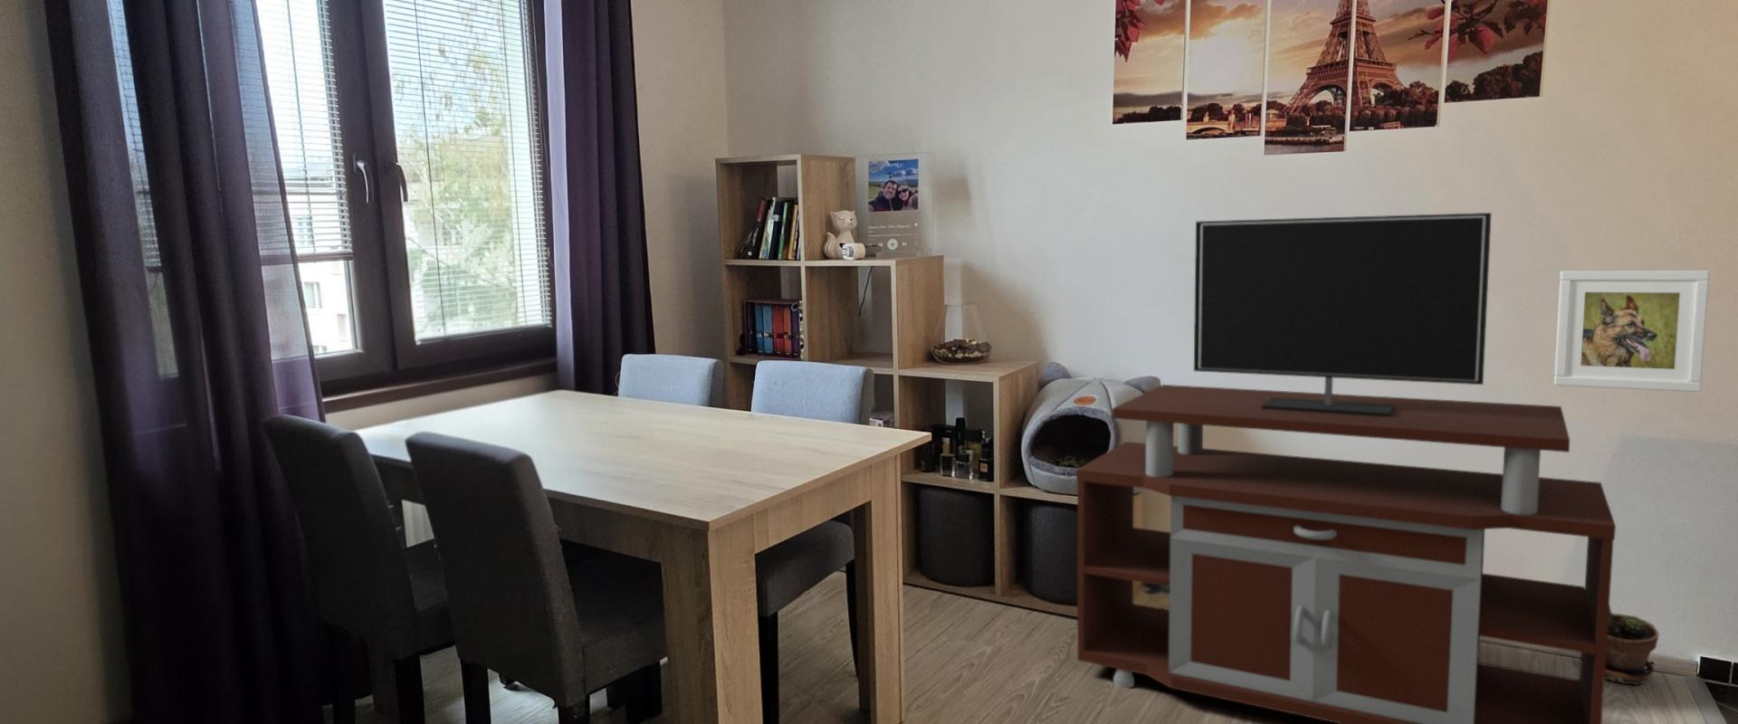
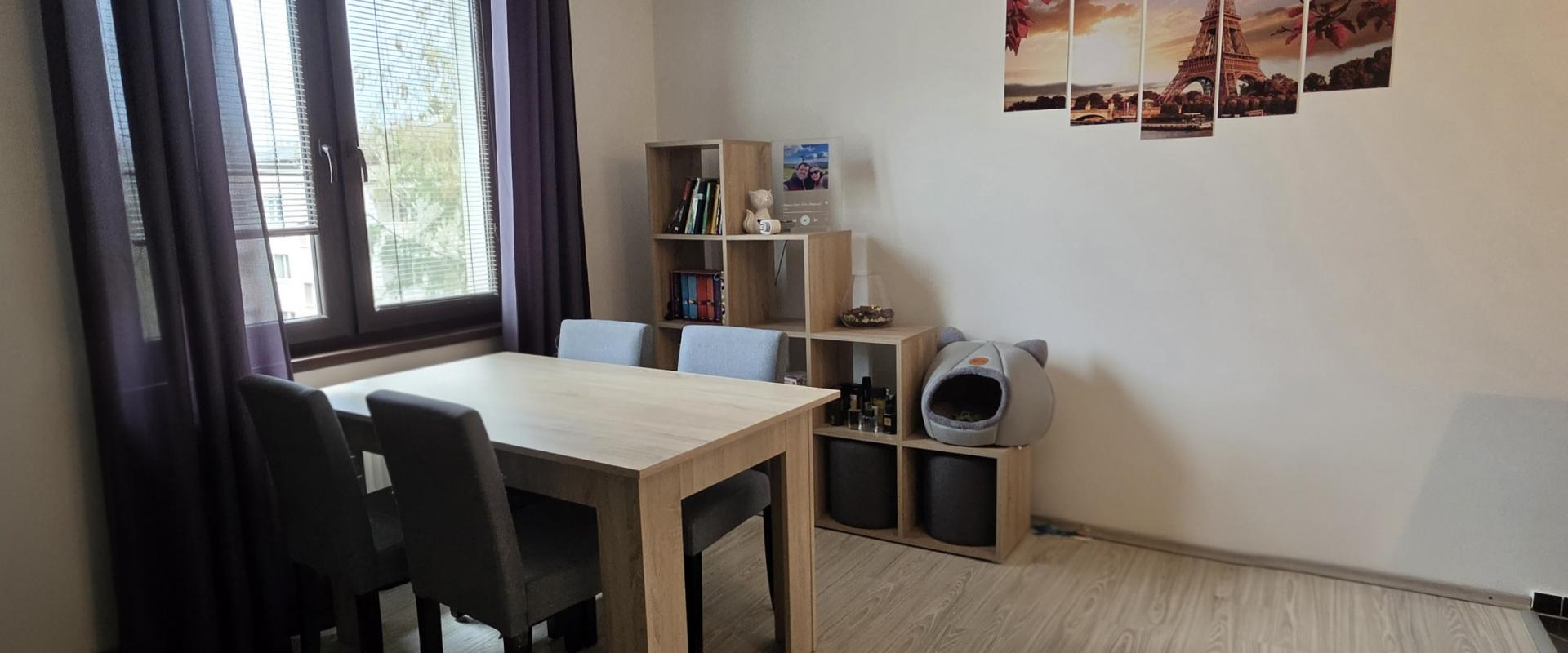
- tv stand (1325, 462)
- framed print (1628, 329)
- potted plant (1621, 629)
